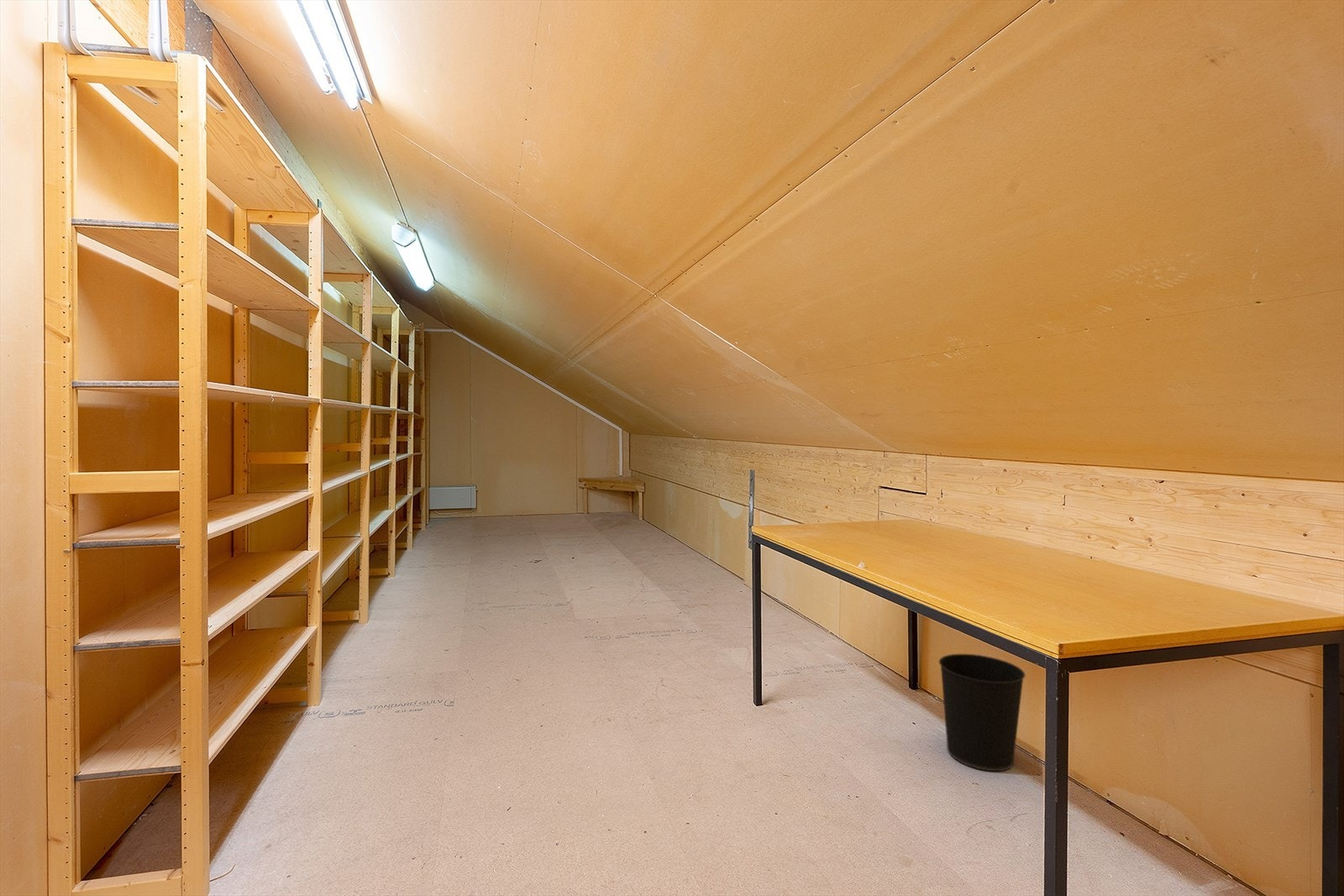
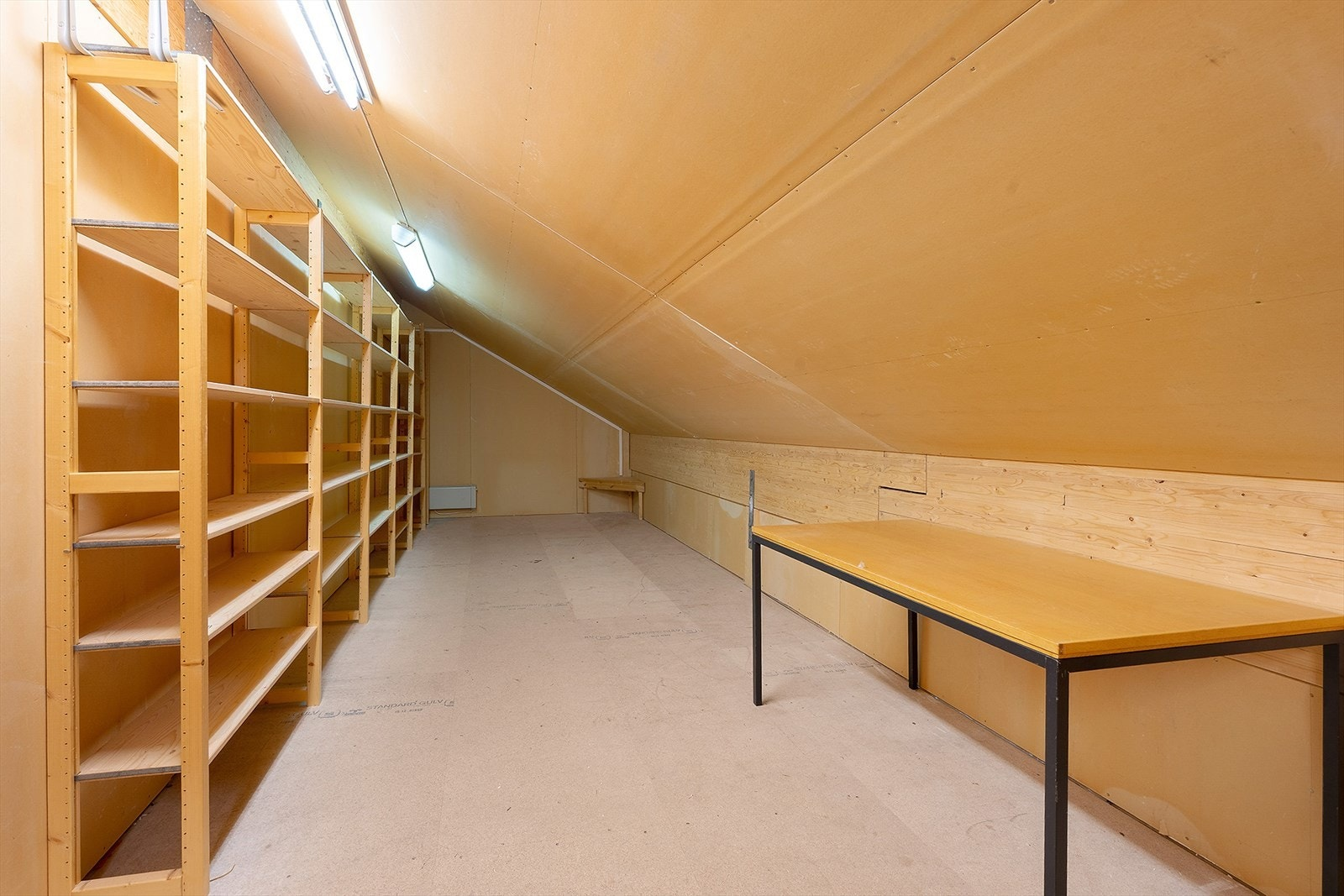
- wastebasket (979, 710)
